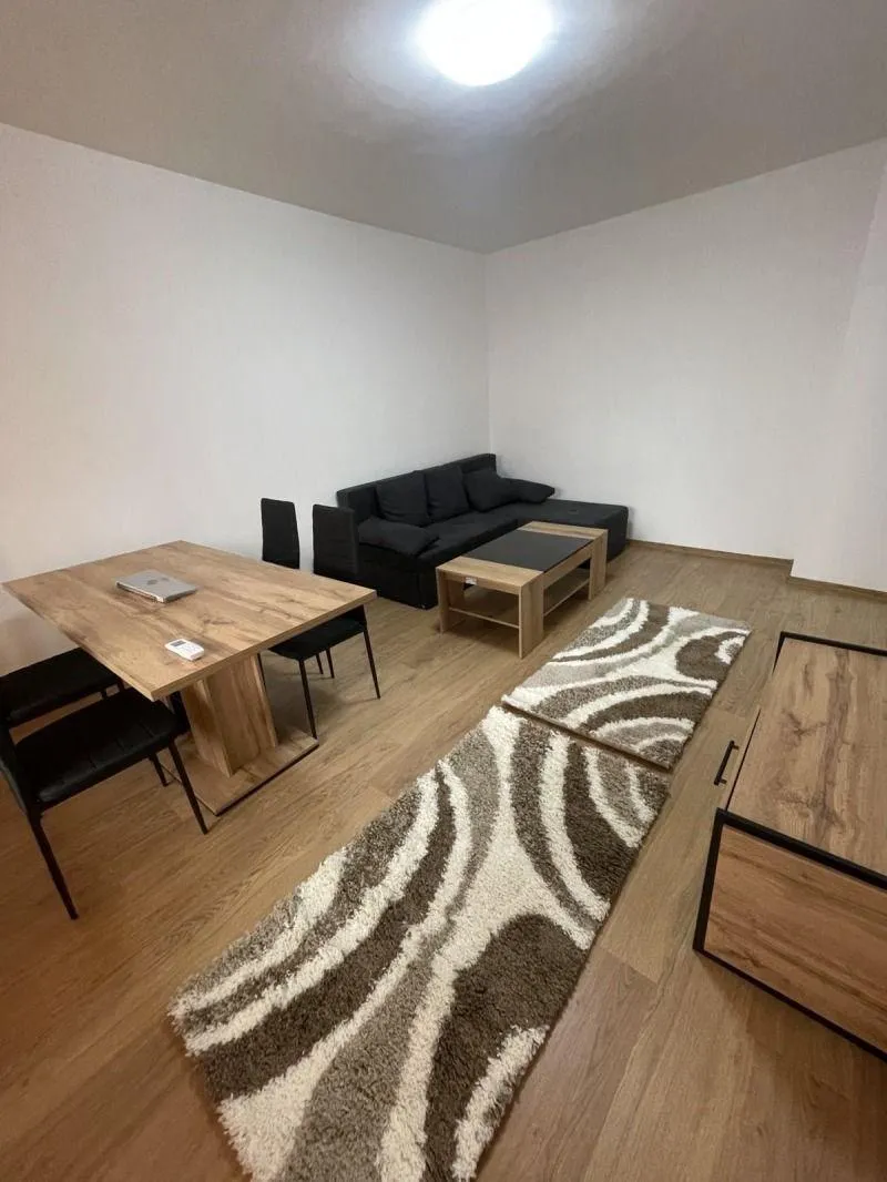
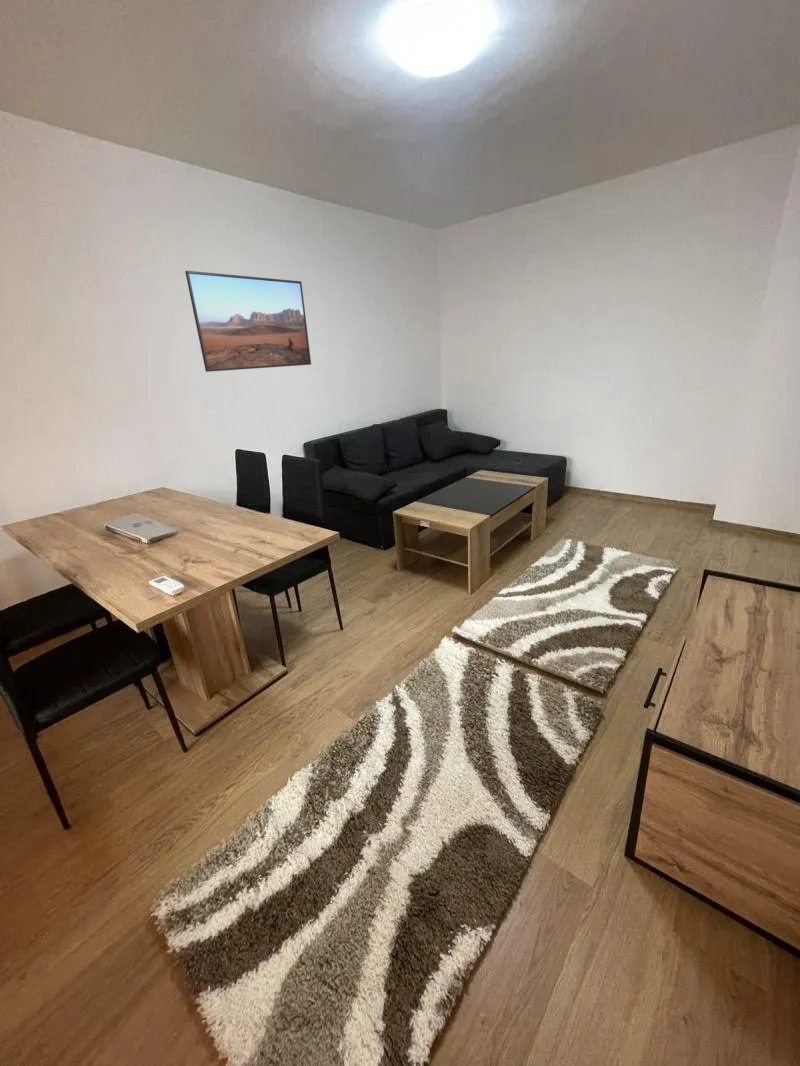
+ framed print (256, 323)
